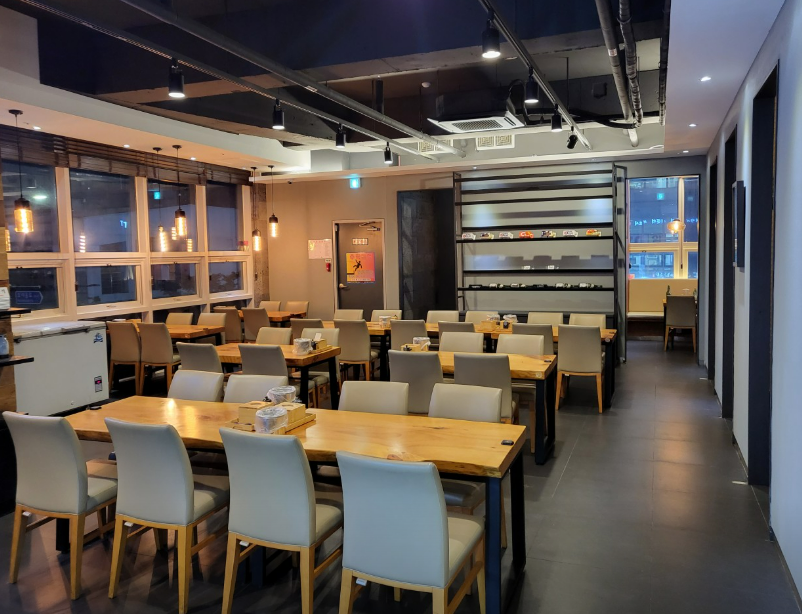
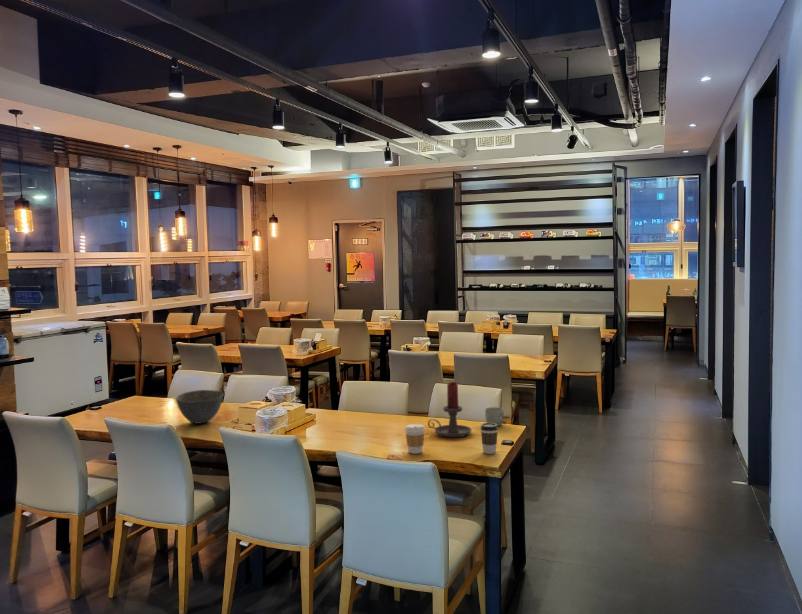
+ bowl (199, 408)
+ mug (493, 417)
+ coffee cup (489, 438)
+ coffee cup (415, 438)
+ candle holder (448, 407)
